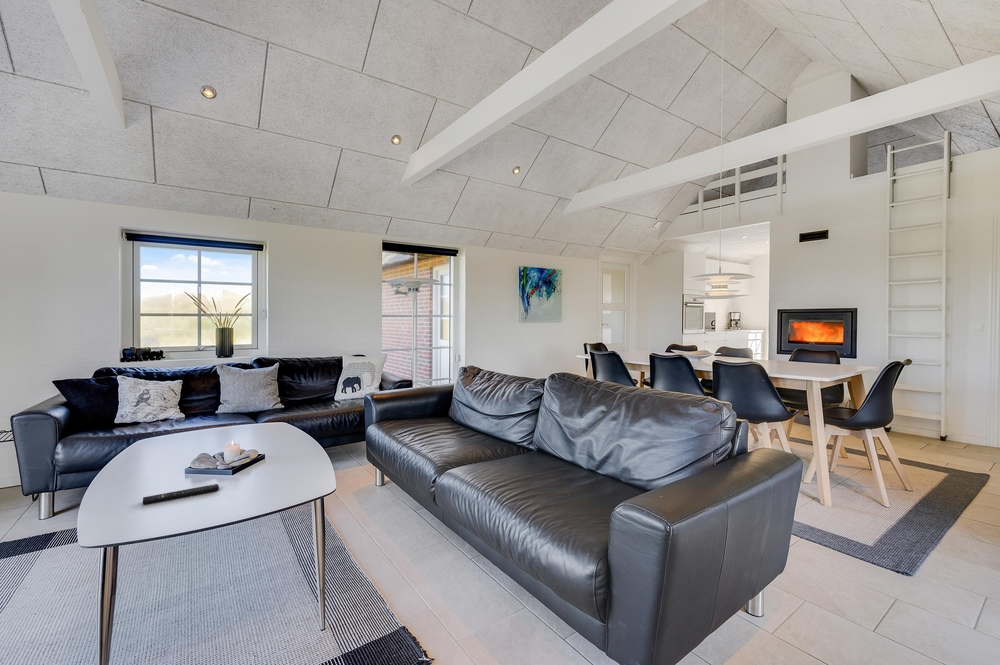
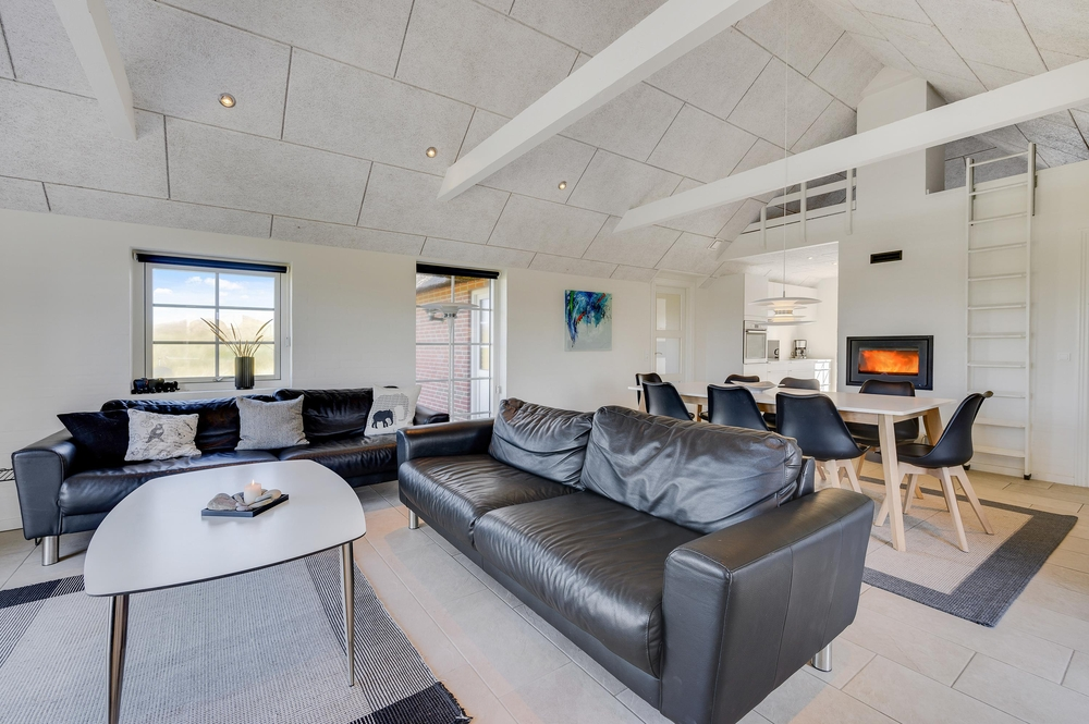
- remote control (182, 493)
